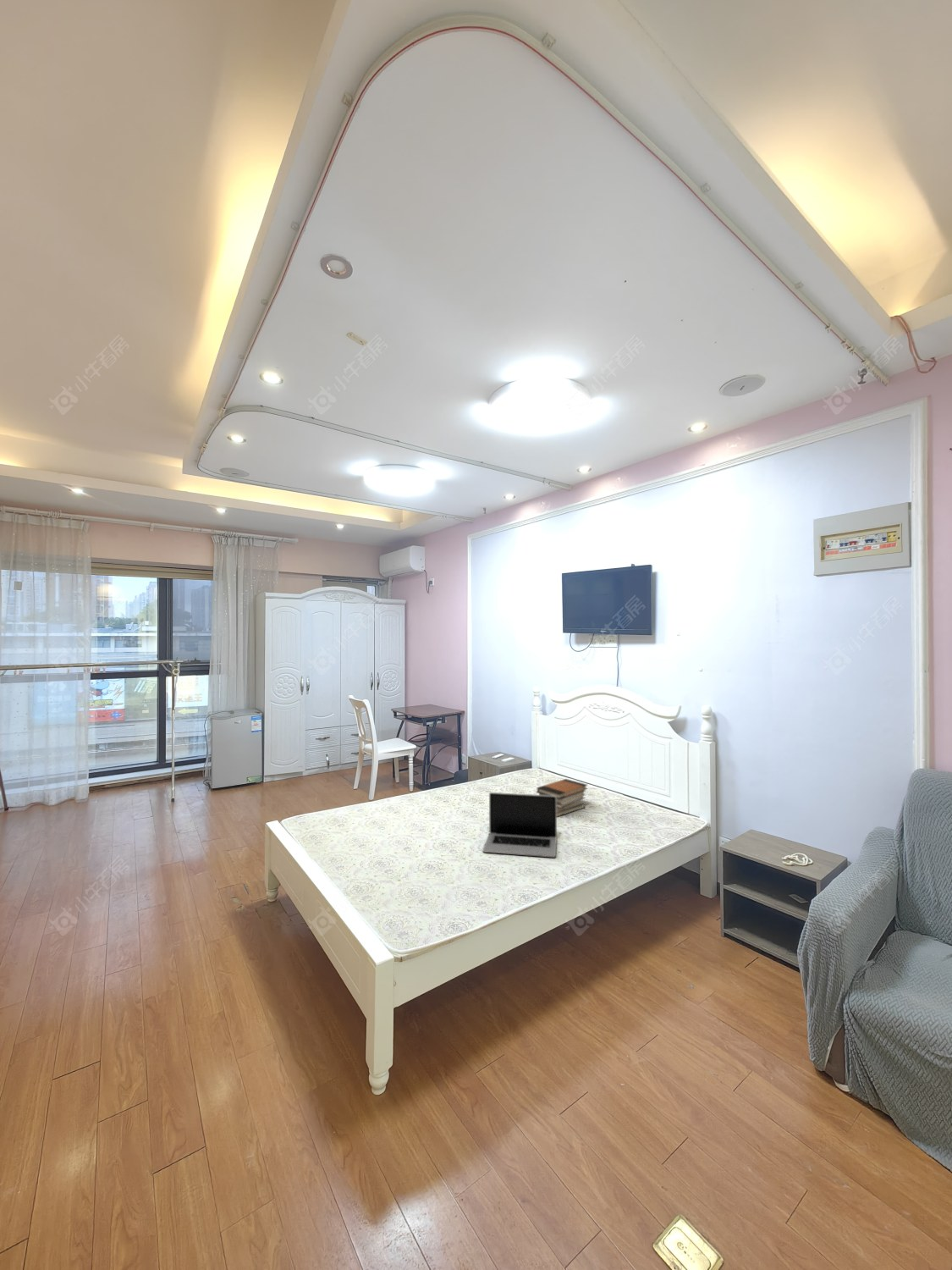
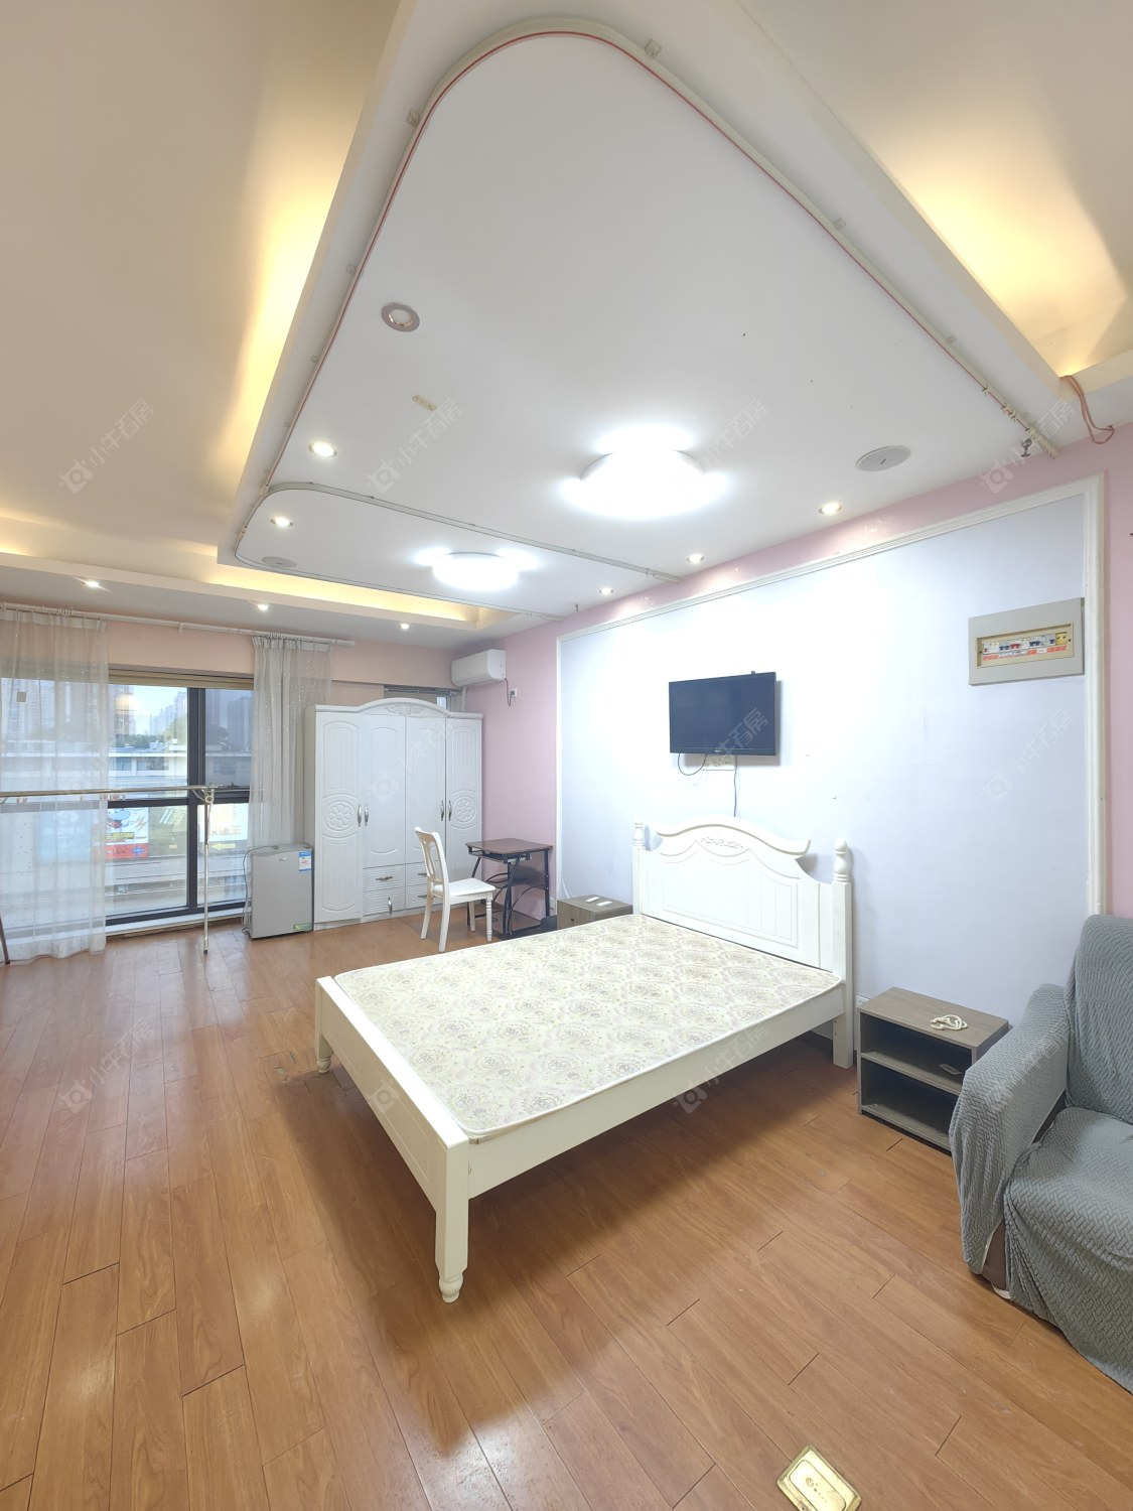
- book stack (562, 797)
- laptop (520, 823)
